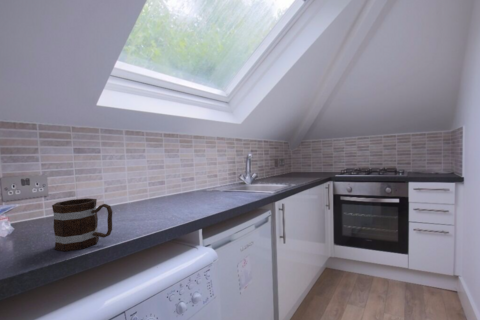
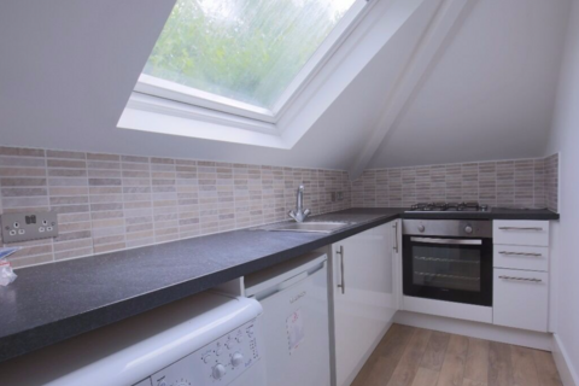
- mug (85, 222)
